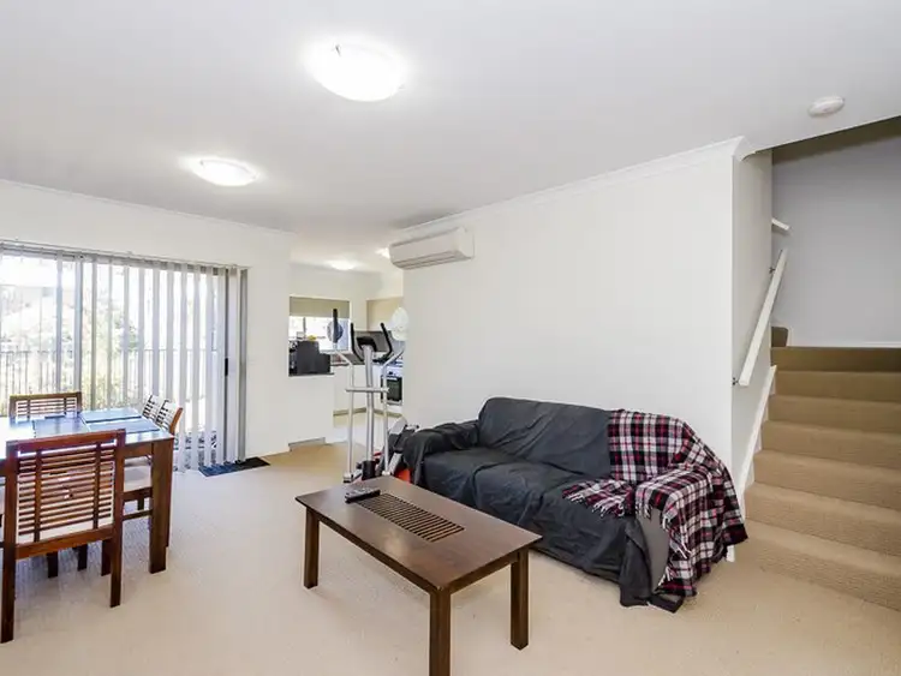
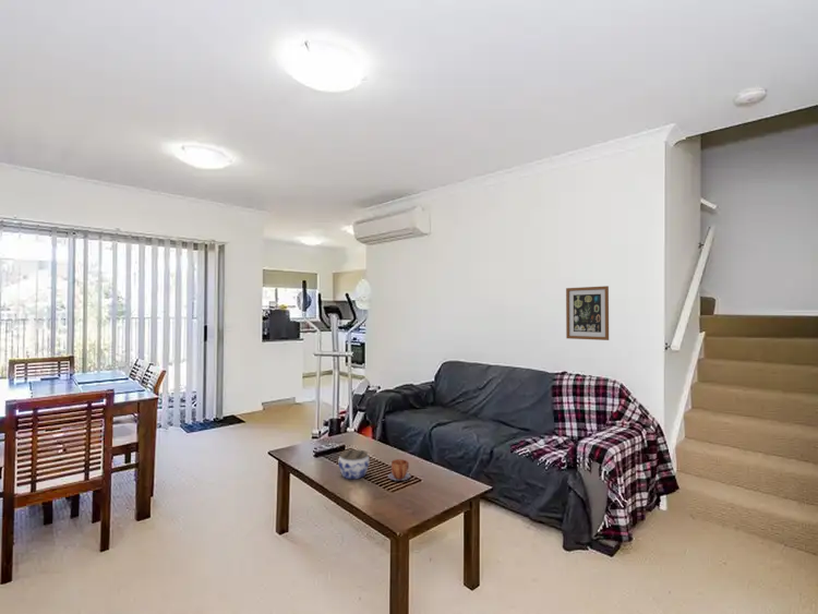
+ wall art (586, 313)
+ mug (399, 469)
+ jar (353, 463)
